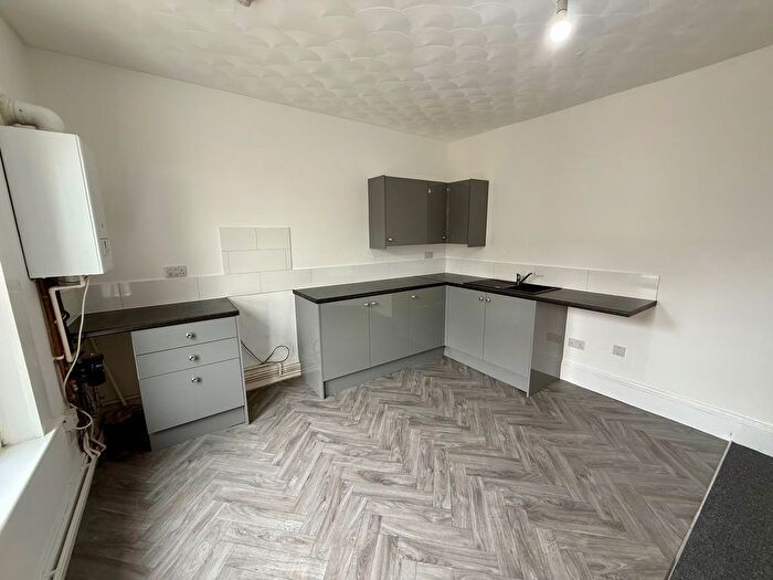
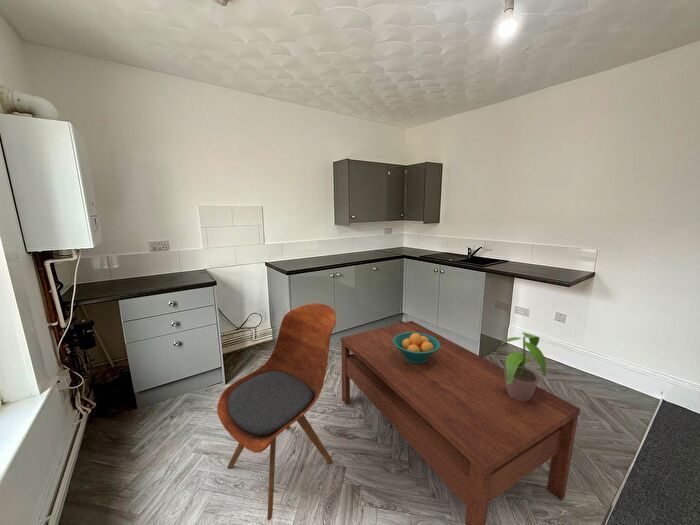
+ fruit bowl (416, 345)
+ coffee table (432, 403)
+ potted plant (521, 365)
+ dining chair (278, 396)
